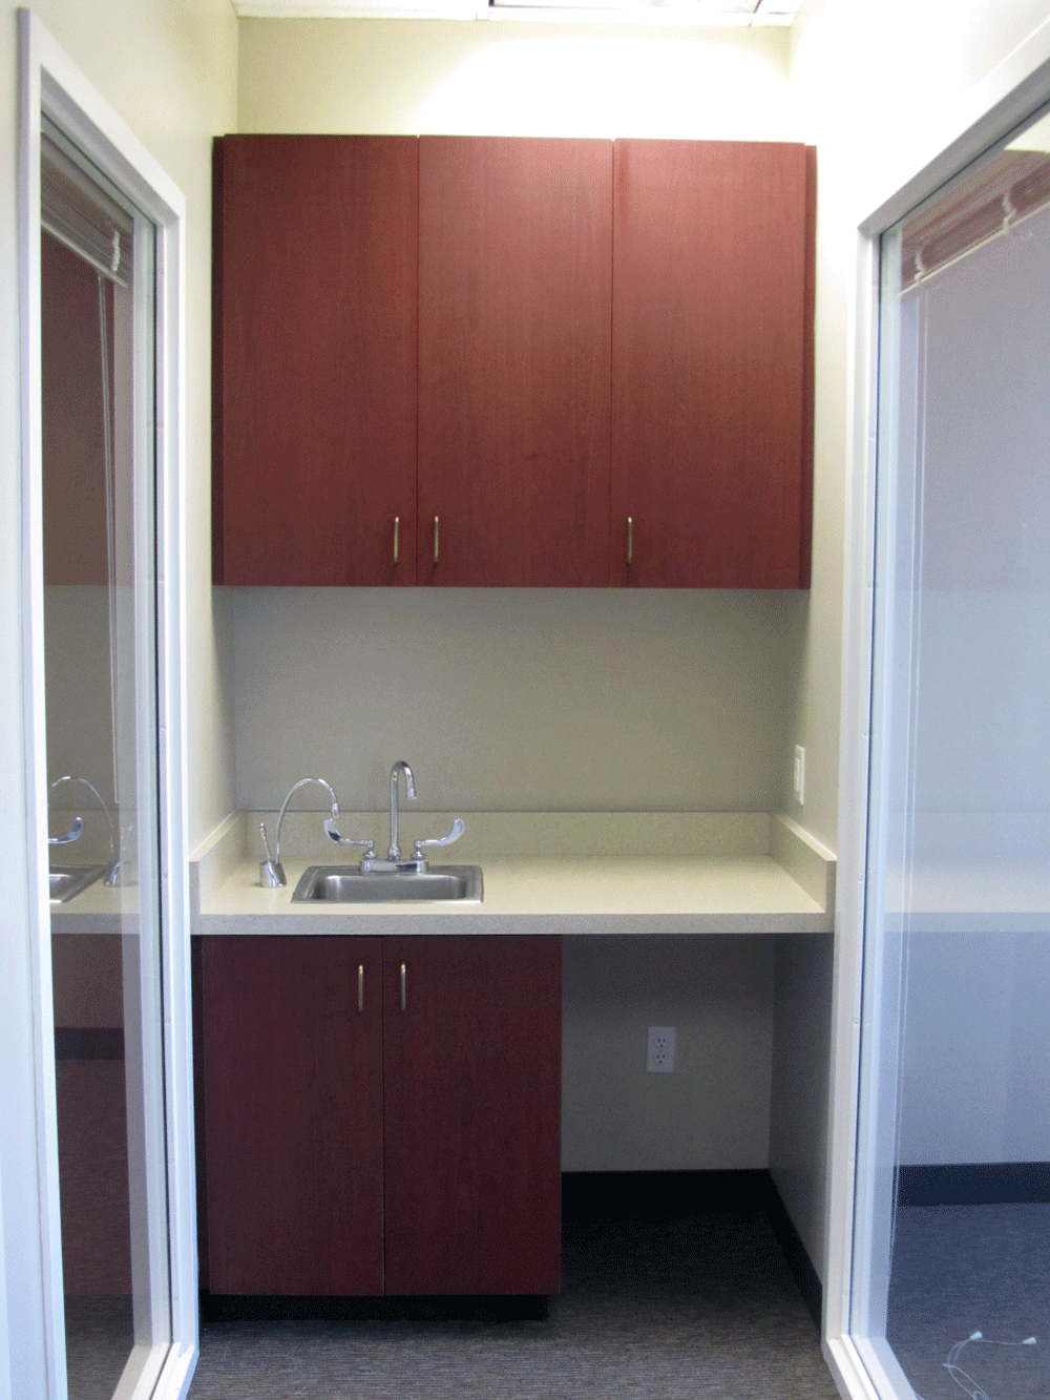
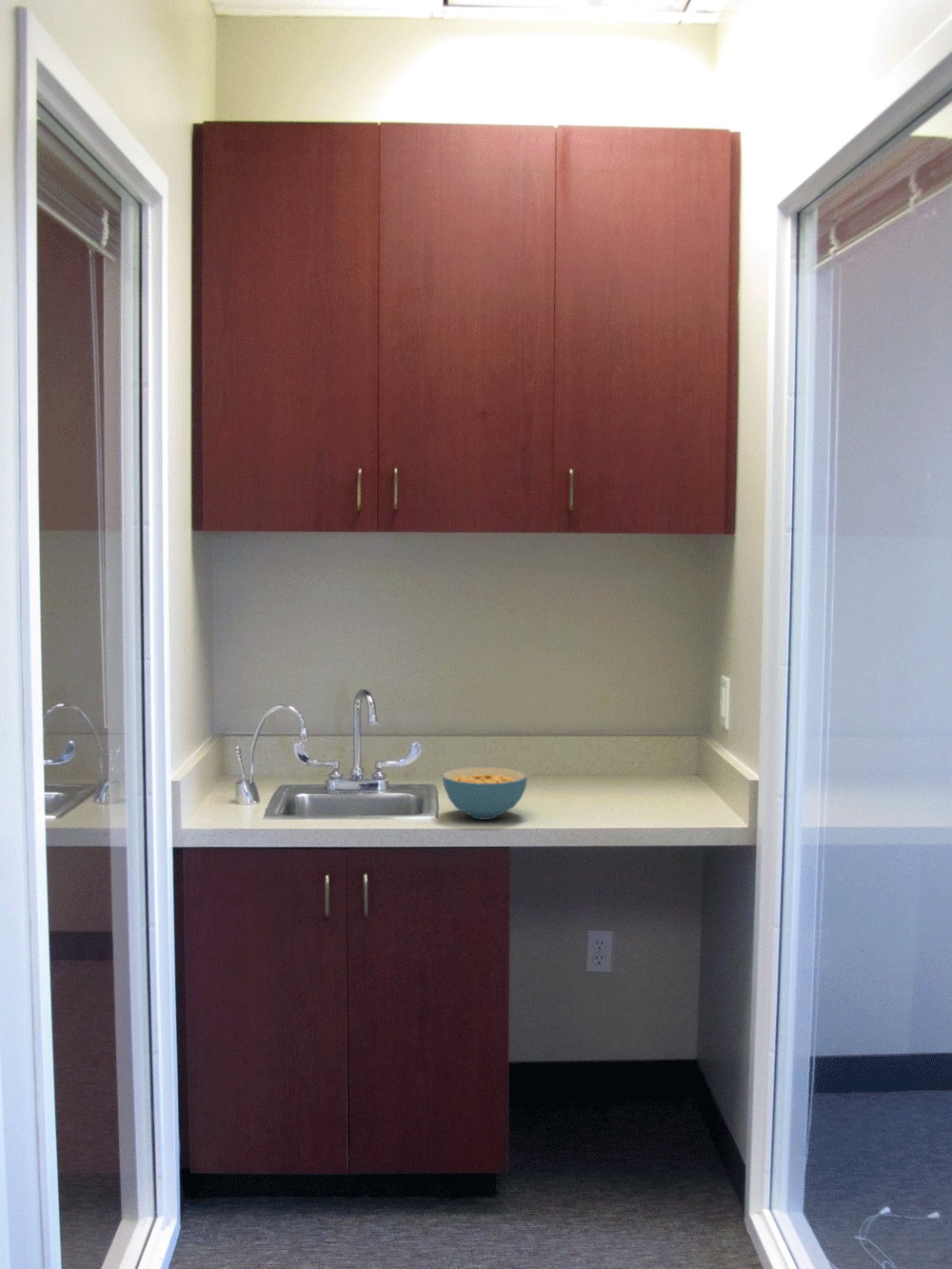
+ cereal bowl (484, 795)
